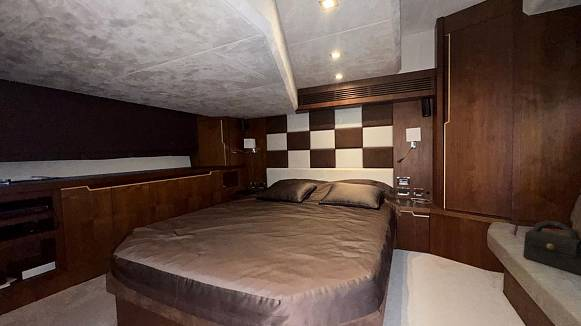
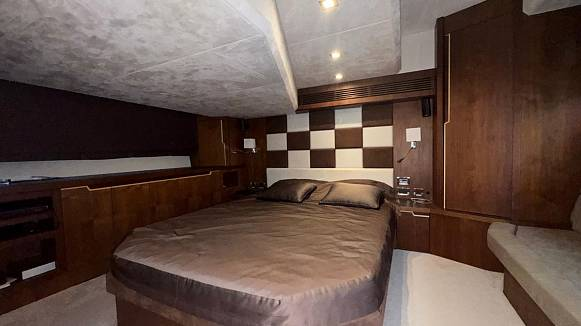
- handbag (555, 243)
